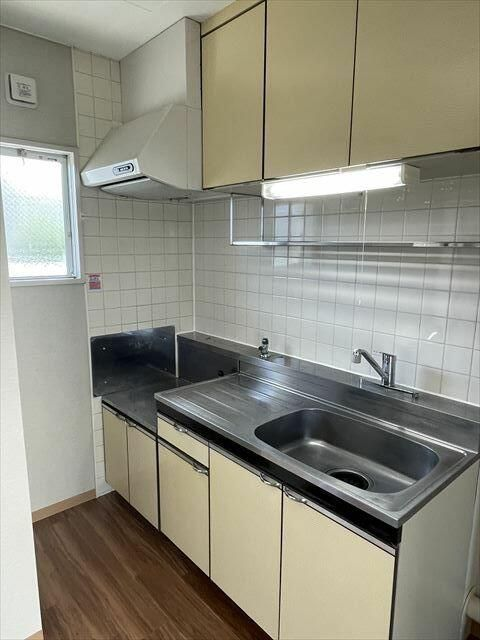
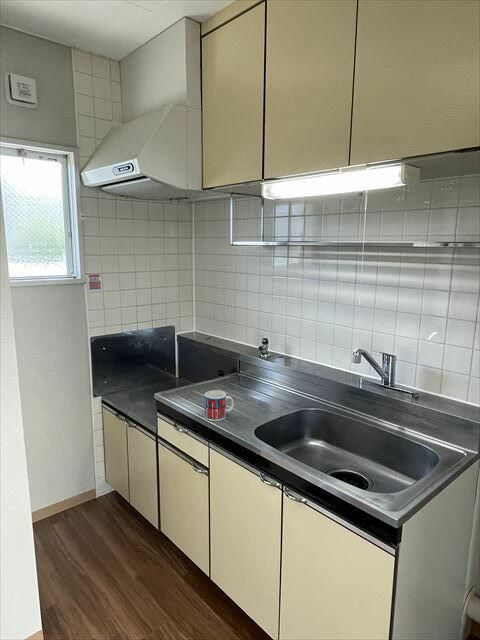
+ mug (218, 404)
